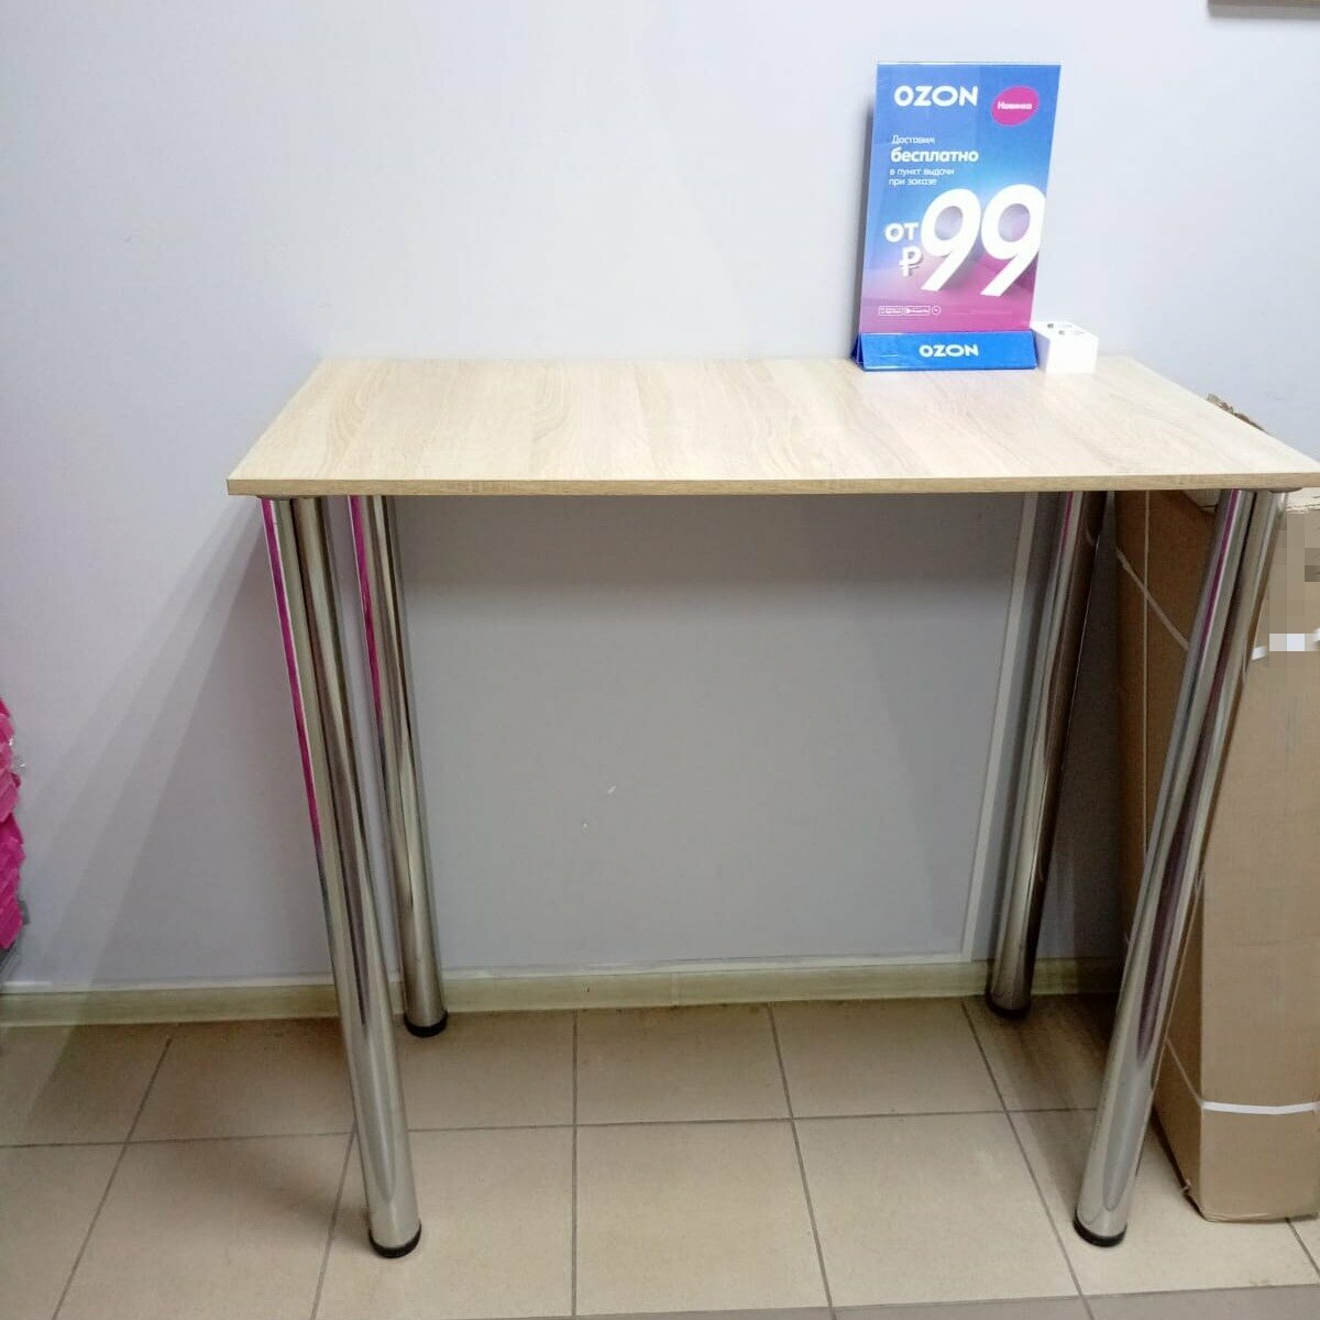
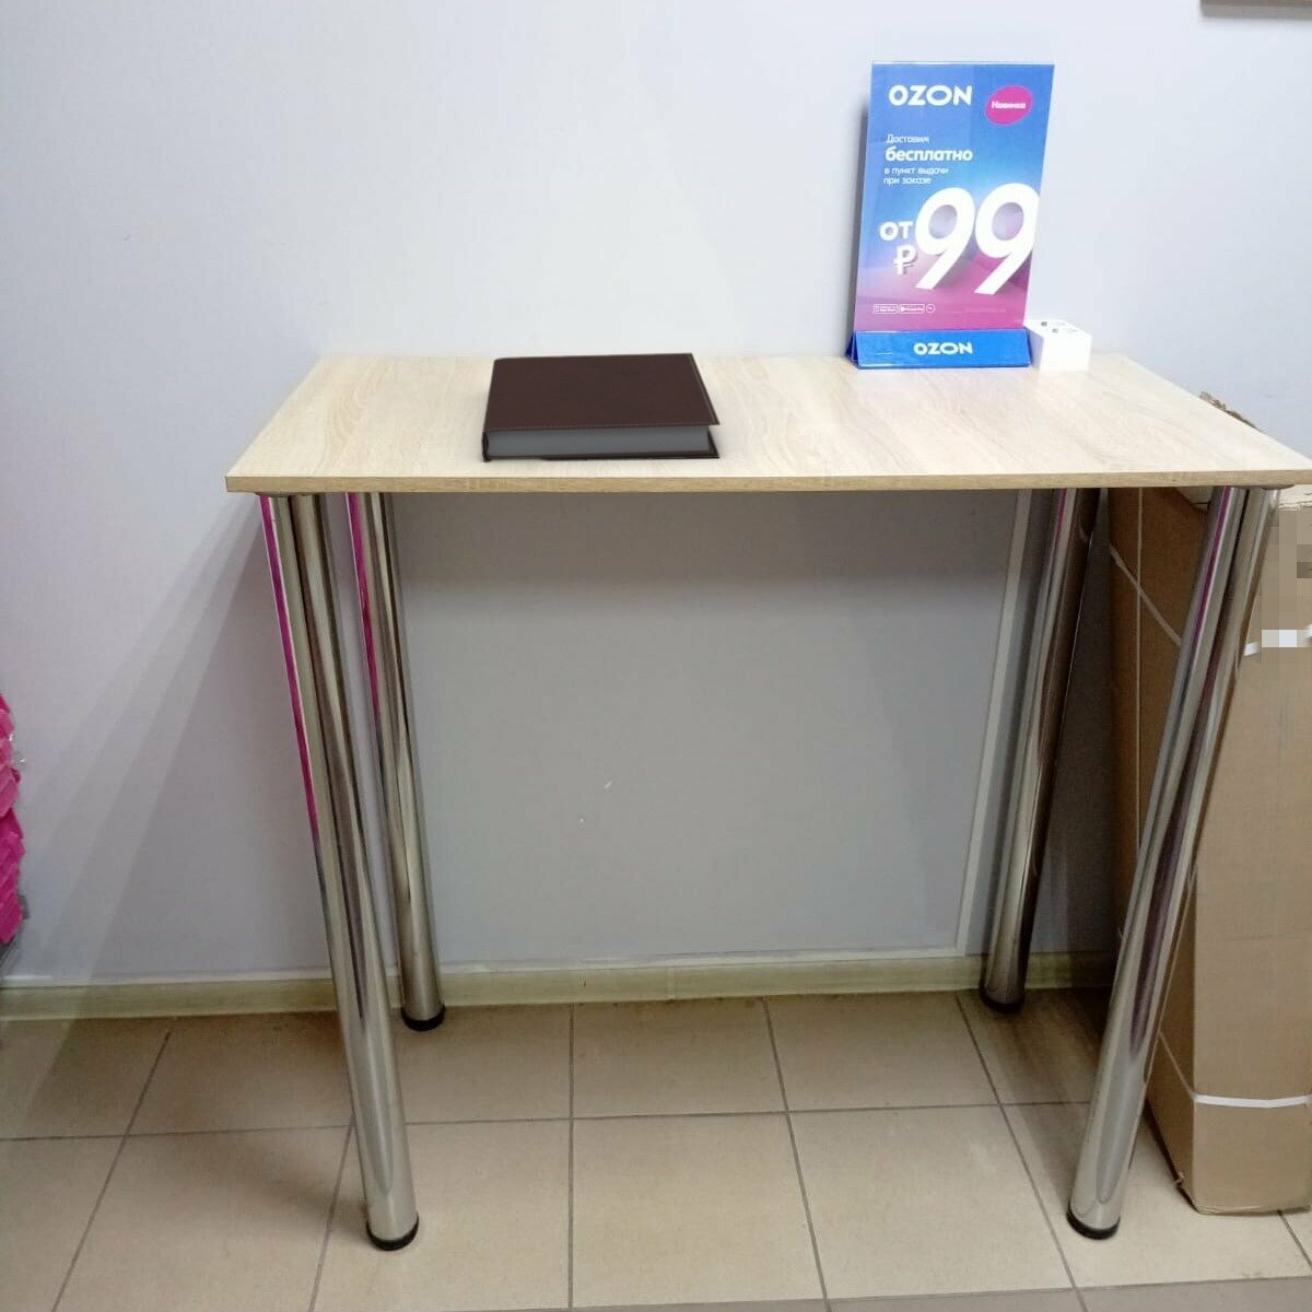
+ notebook (597, 404)
